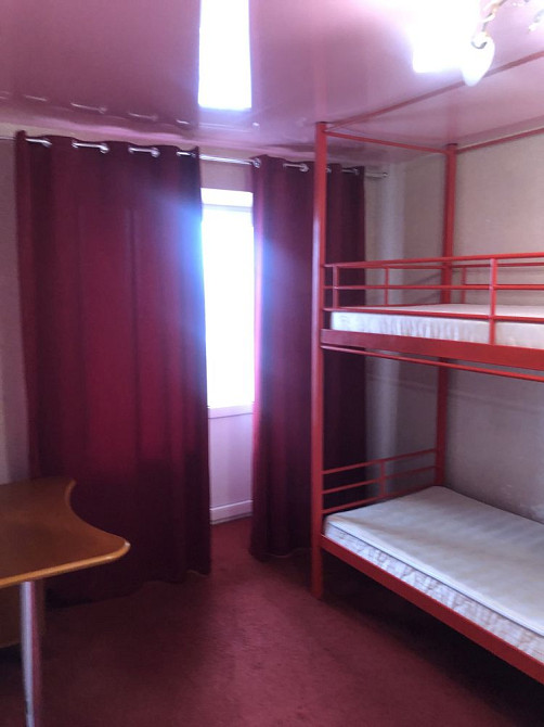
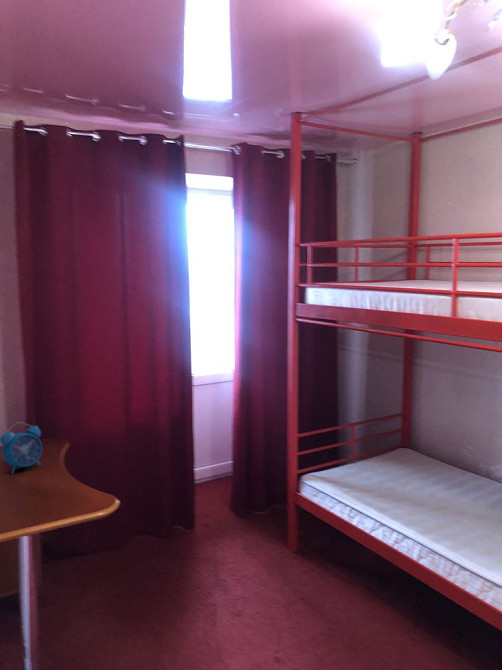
+ alarm clock (23, 445)
